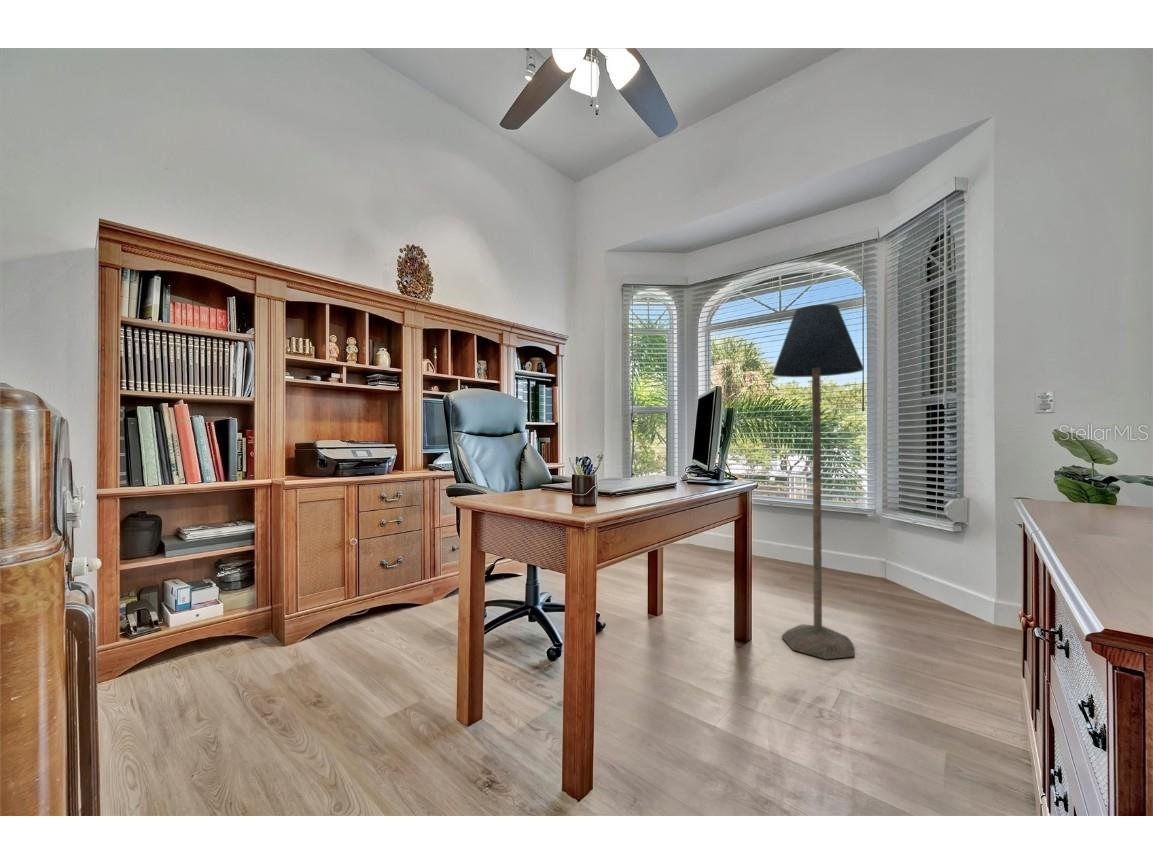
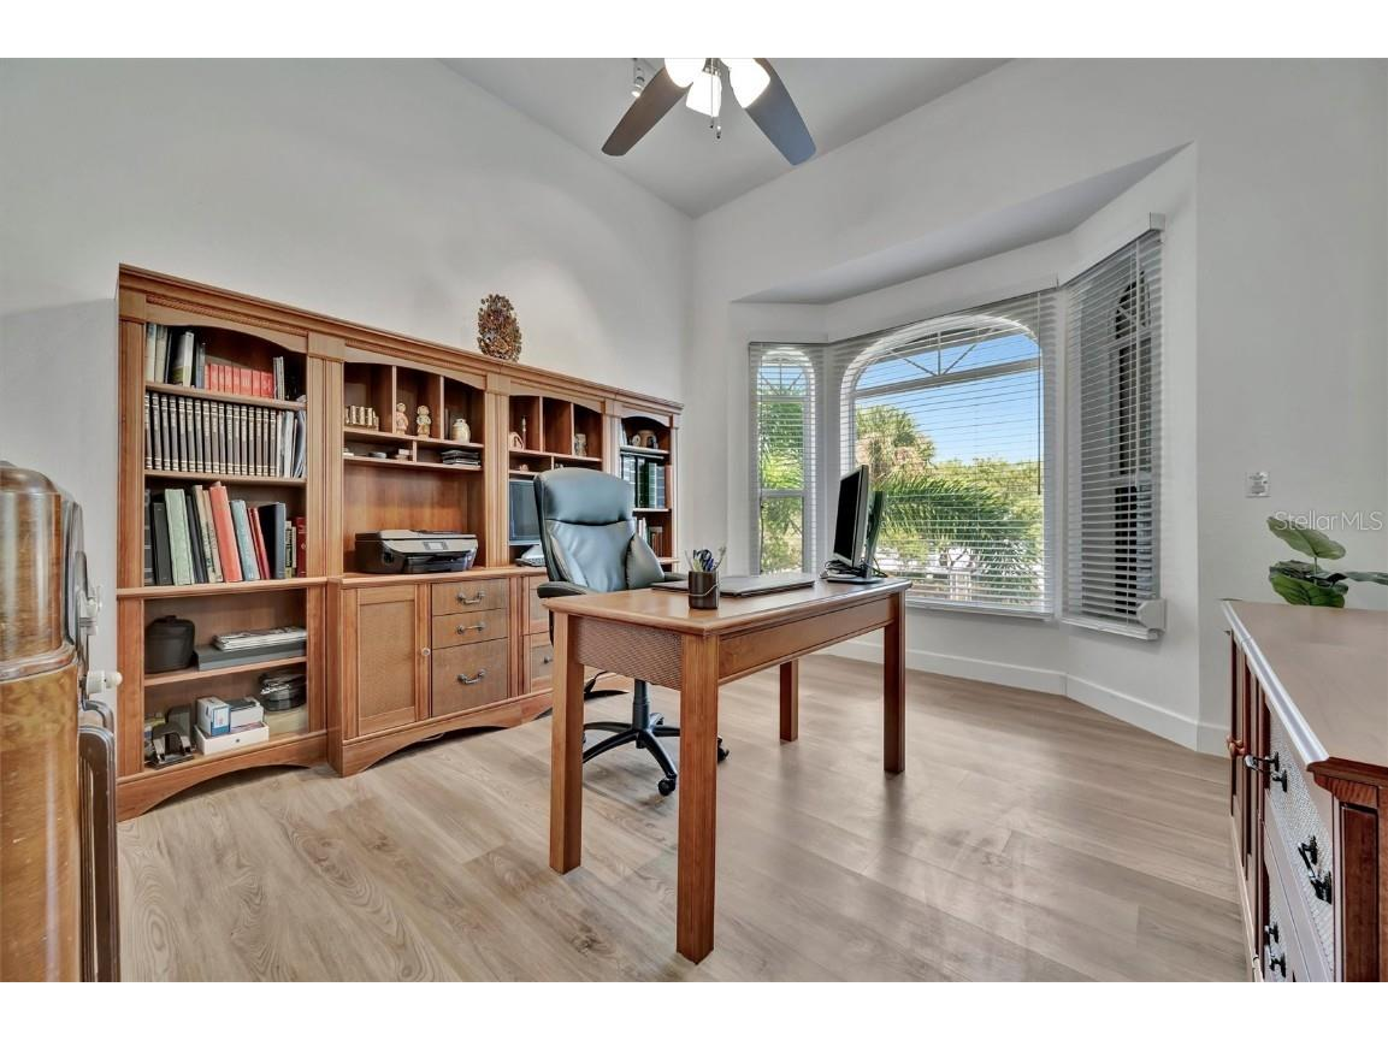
- floor lamp (816, 476)
